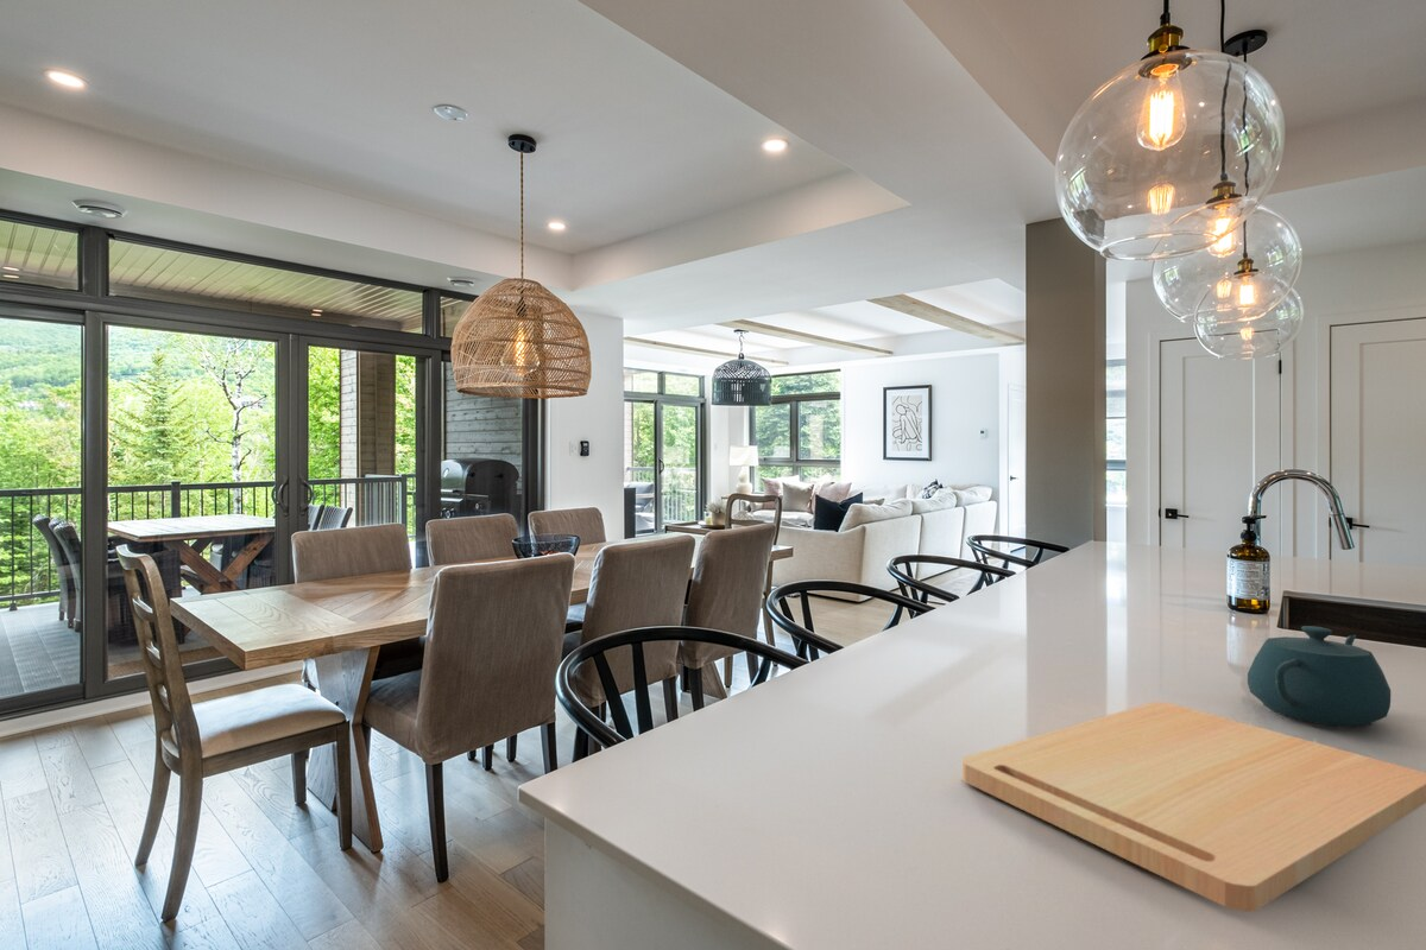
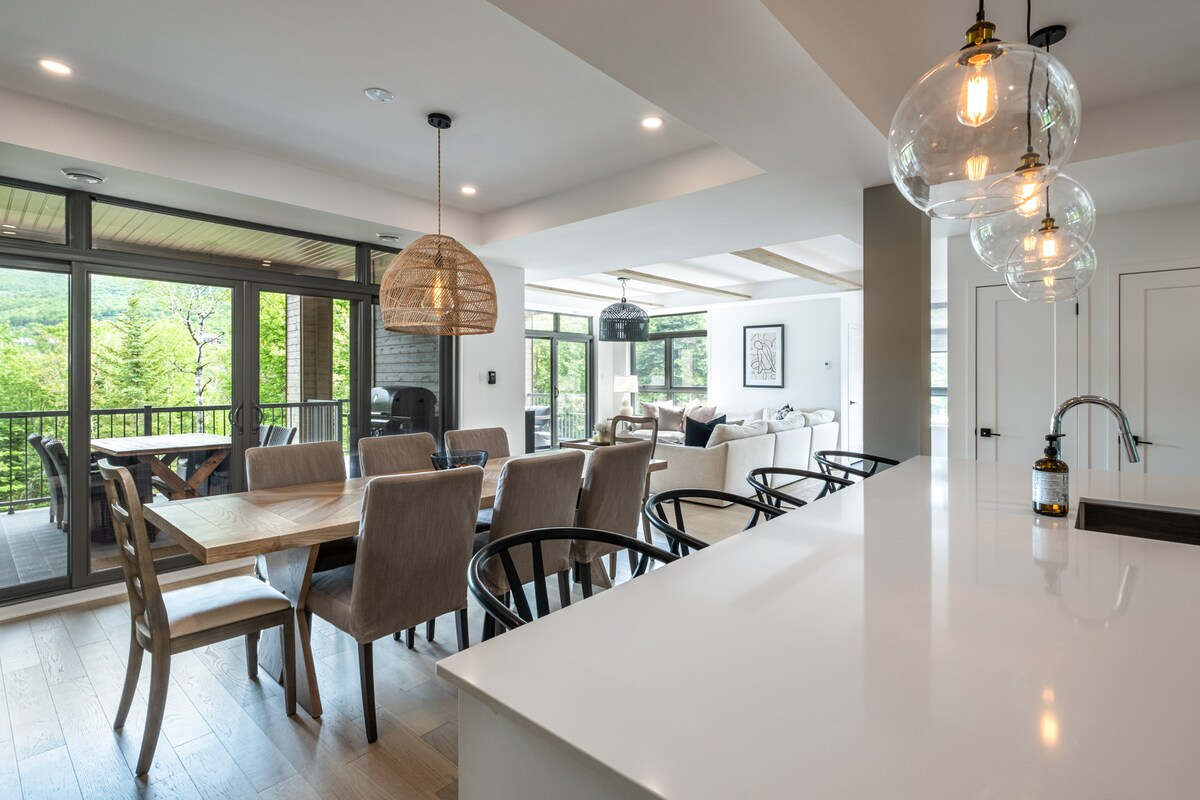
- teapot (1318, 670)
- cutting board (1190, 777)
